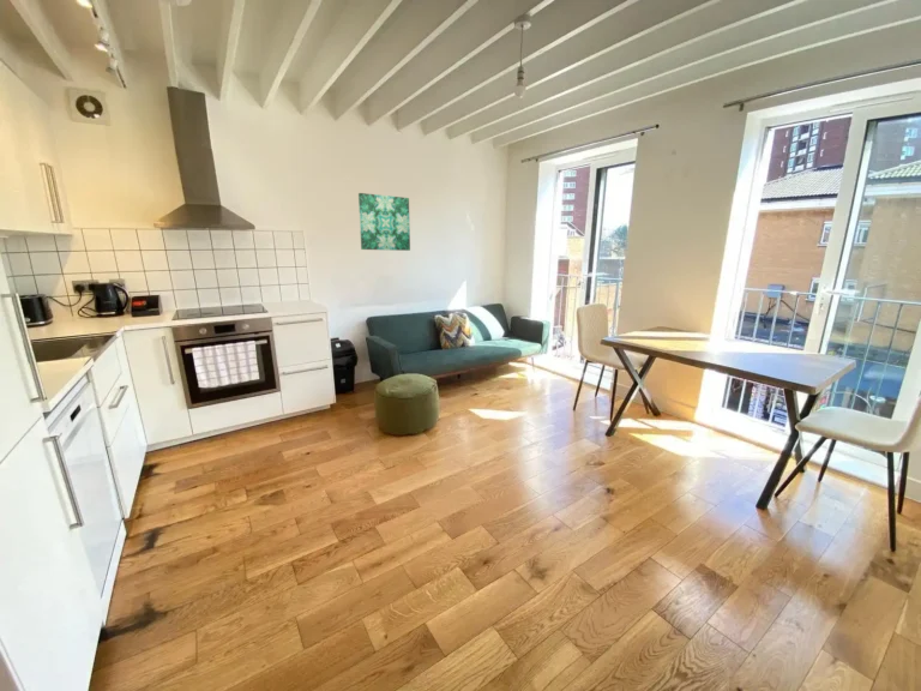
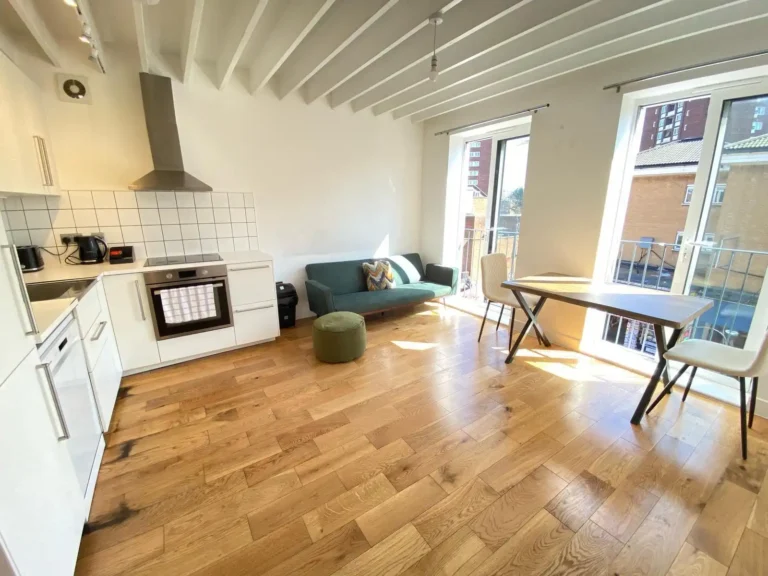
- wall art (385, 223)
